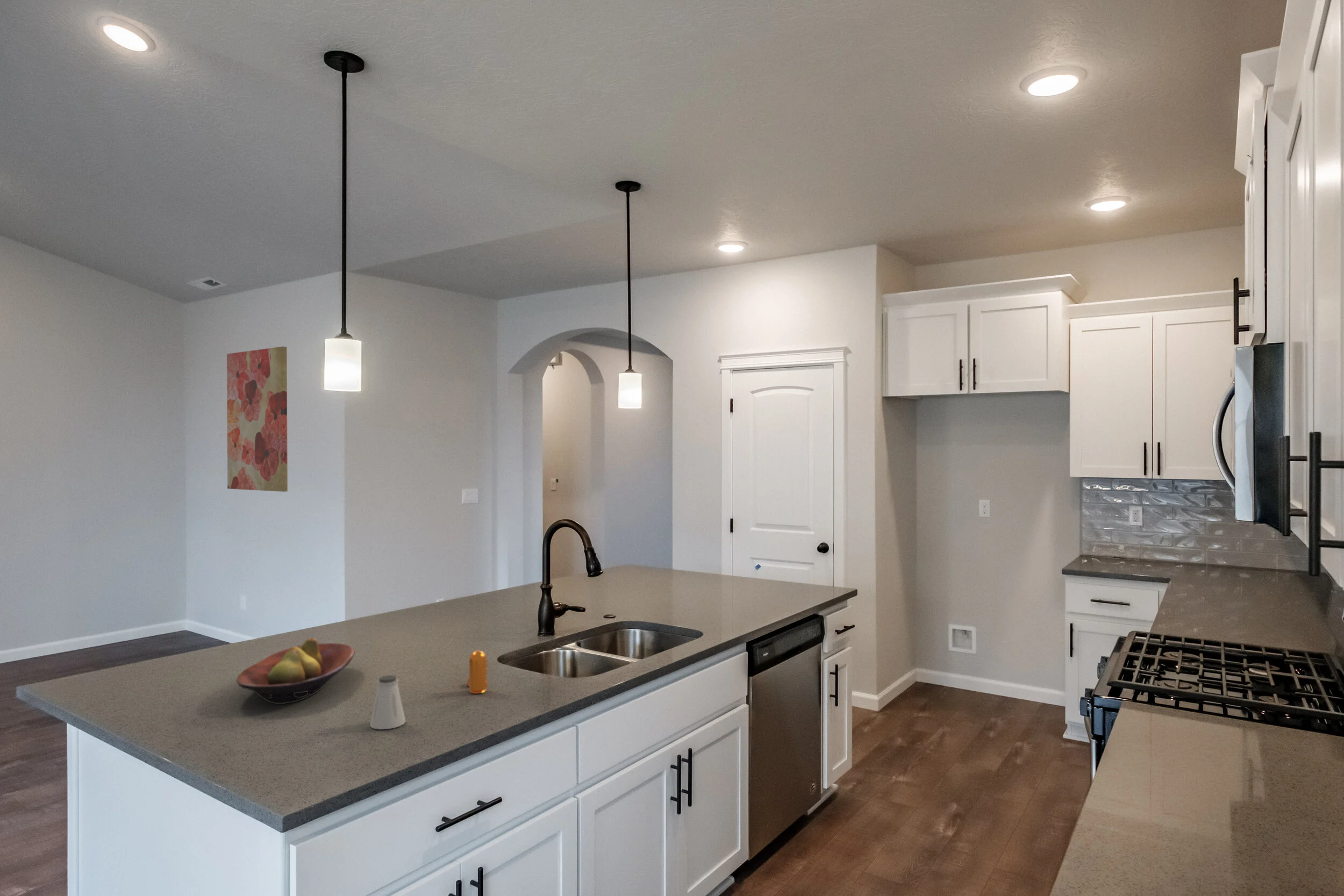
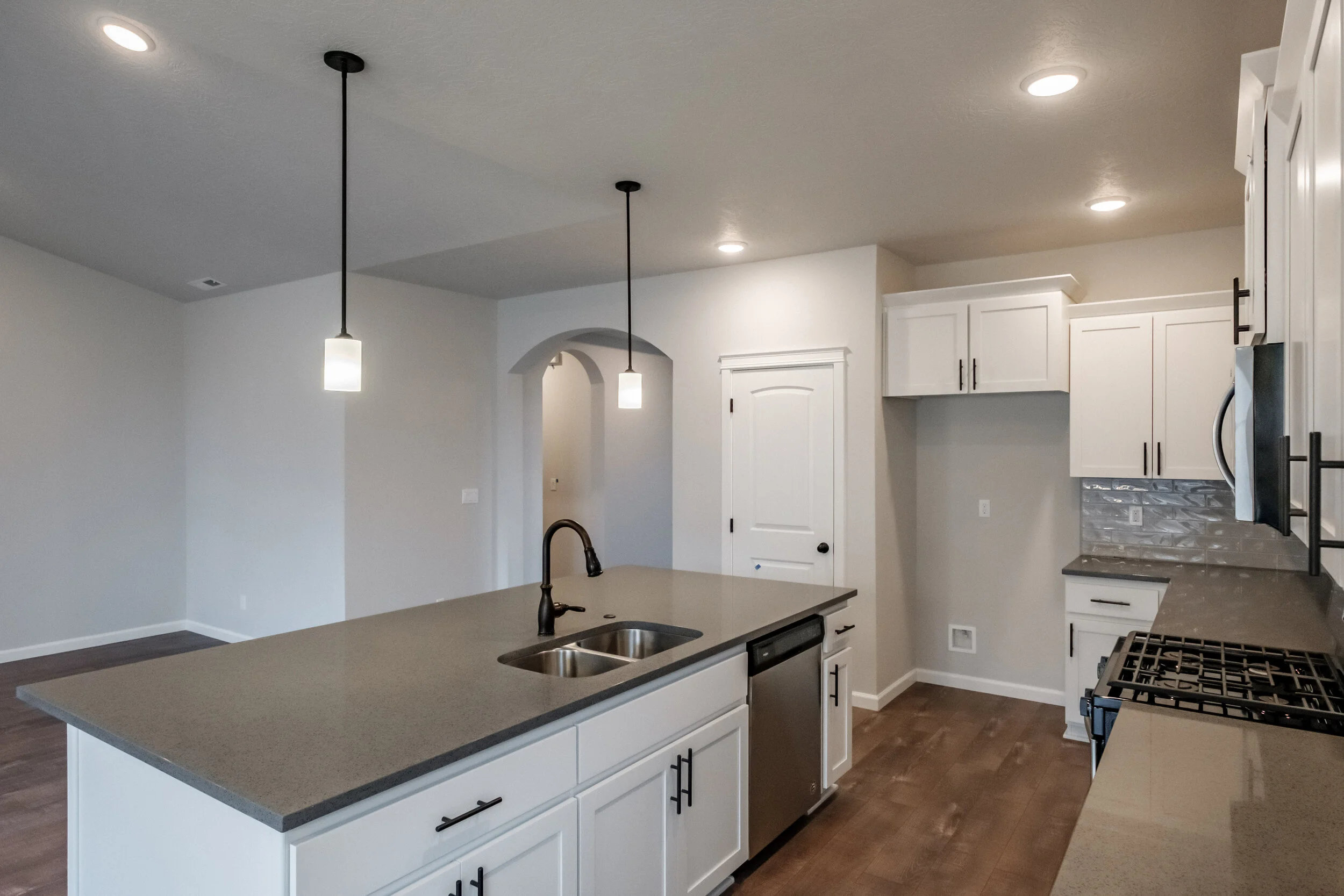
- fruit bowl (299, 665)
- wall art (256, 420)
- saltshaker (388, 700)
- pepper shaker (477, 668)
